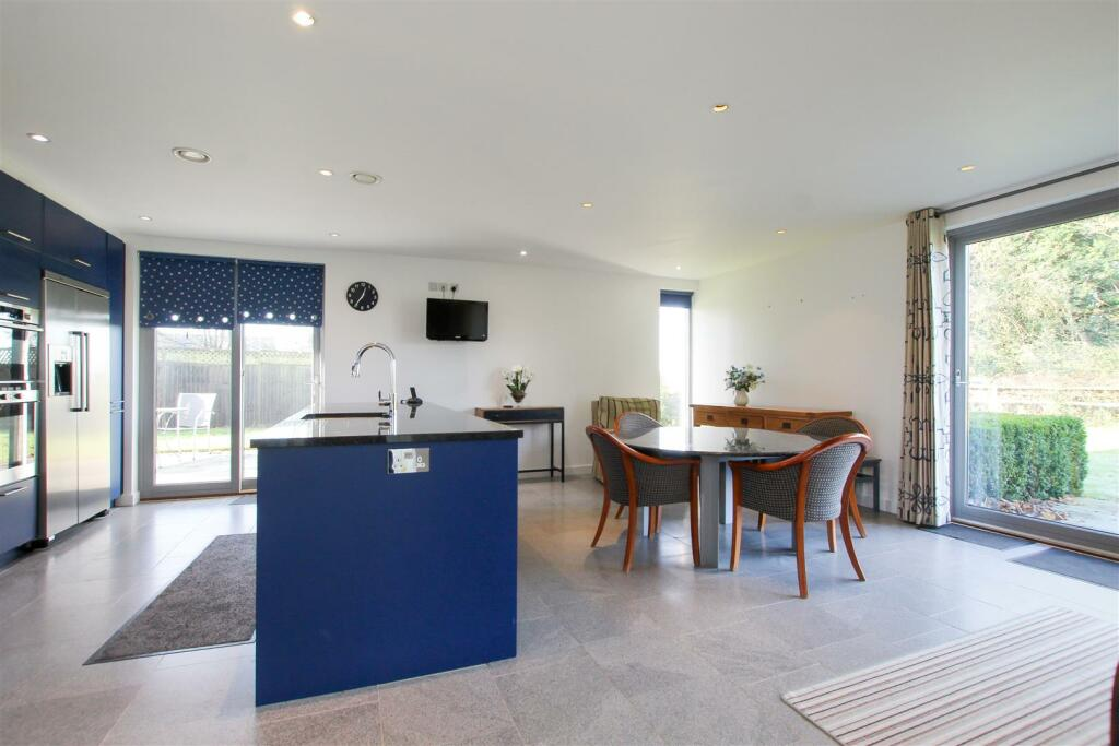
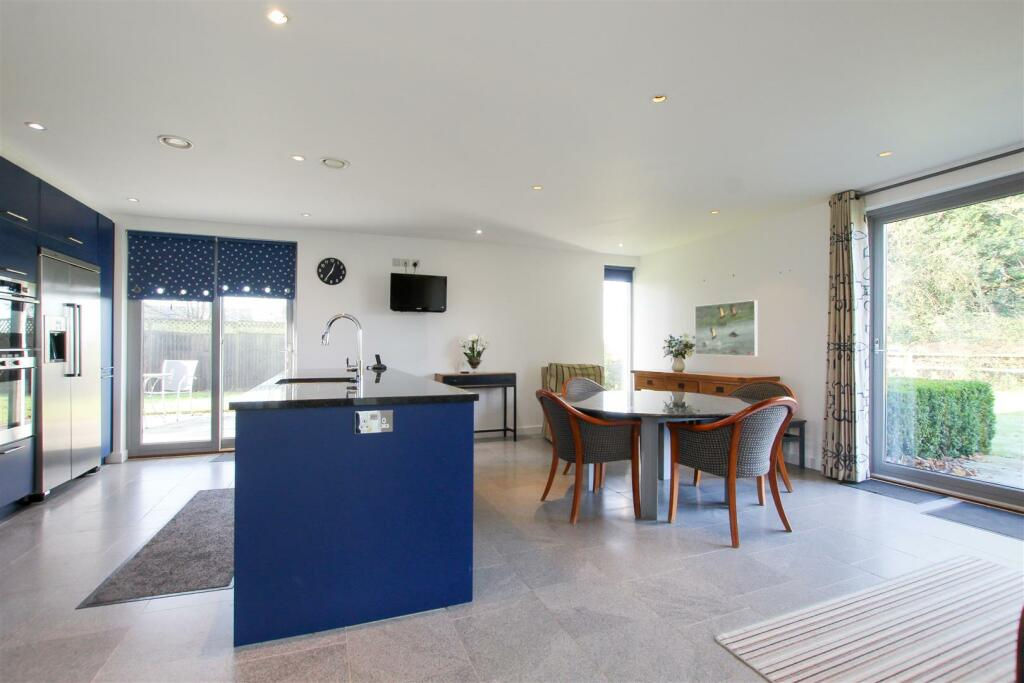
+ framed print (723, 329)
